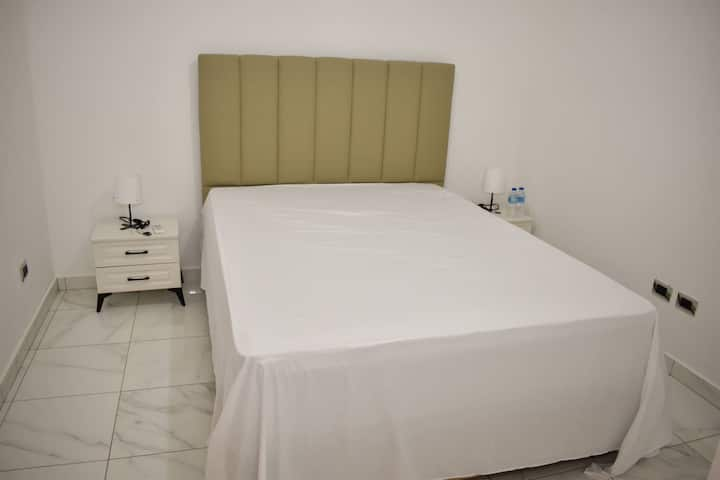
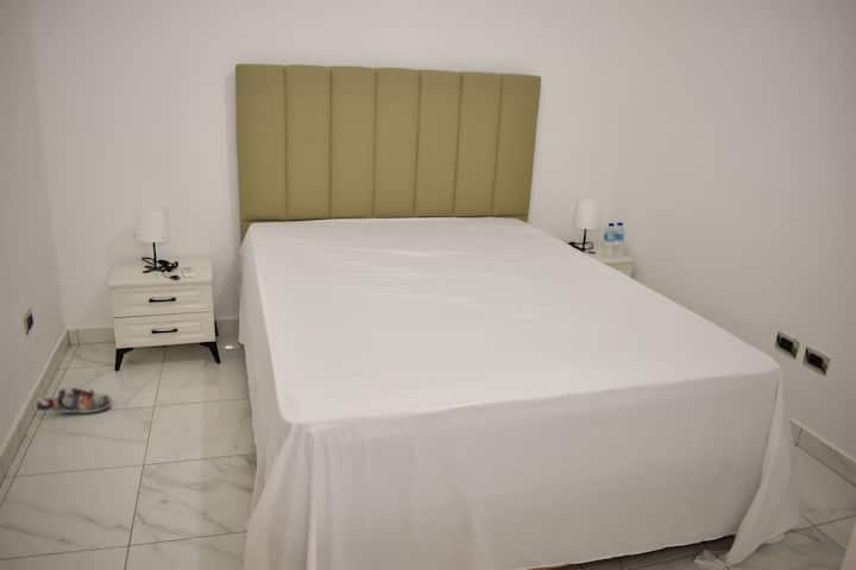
+ shoe (75, 399)
